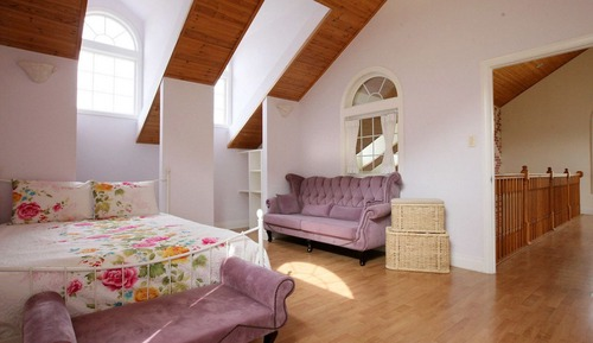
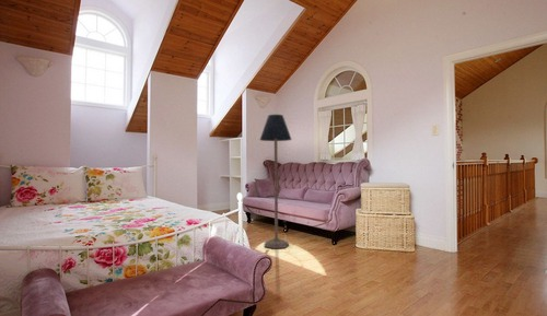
+ floor lamp (276, 179)
